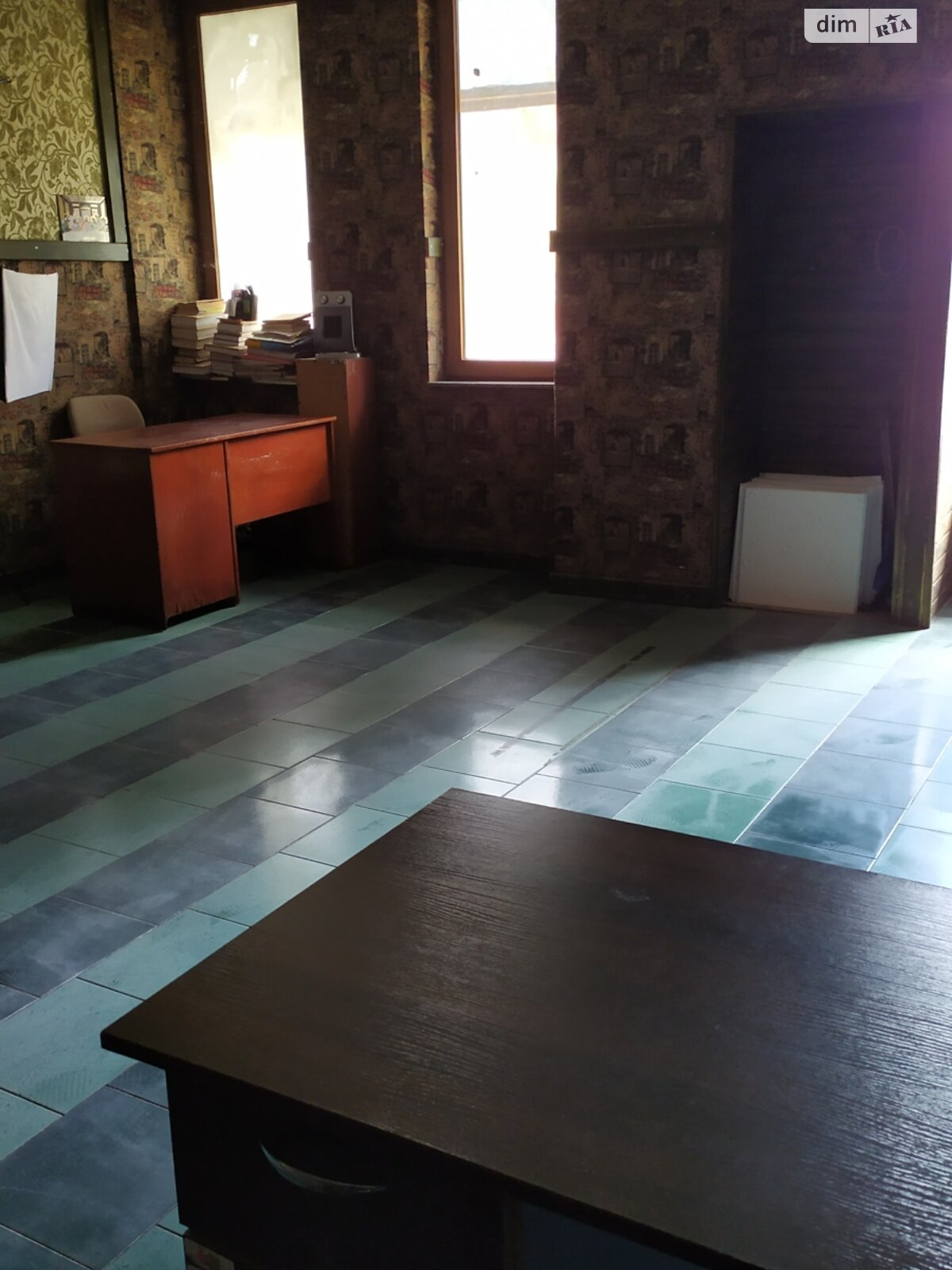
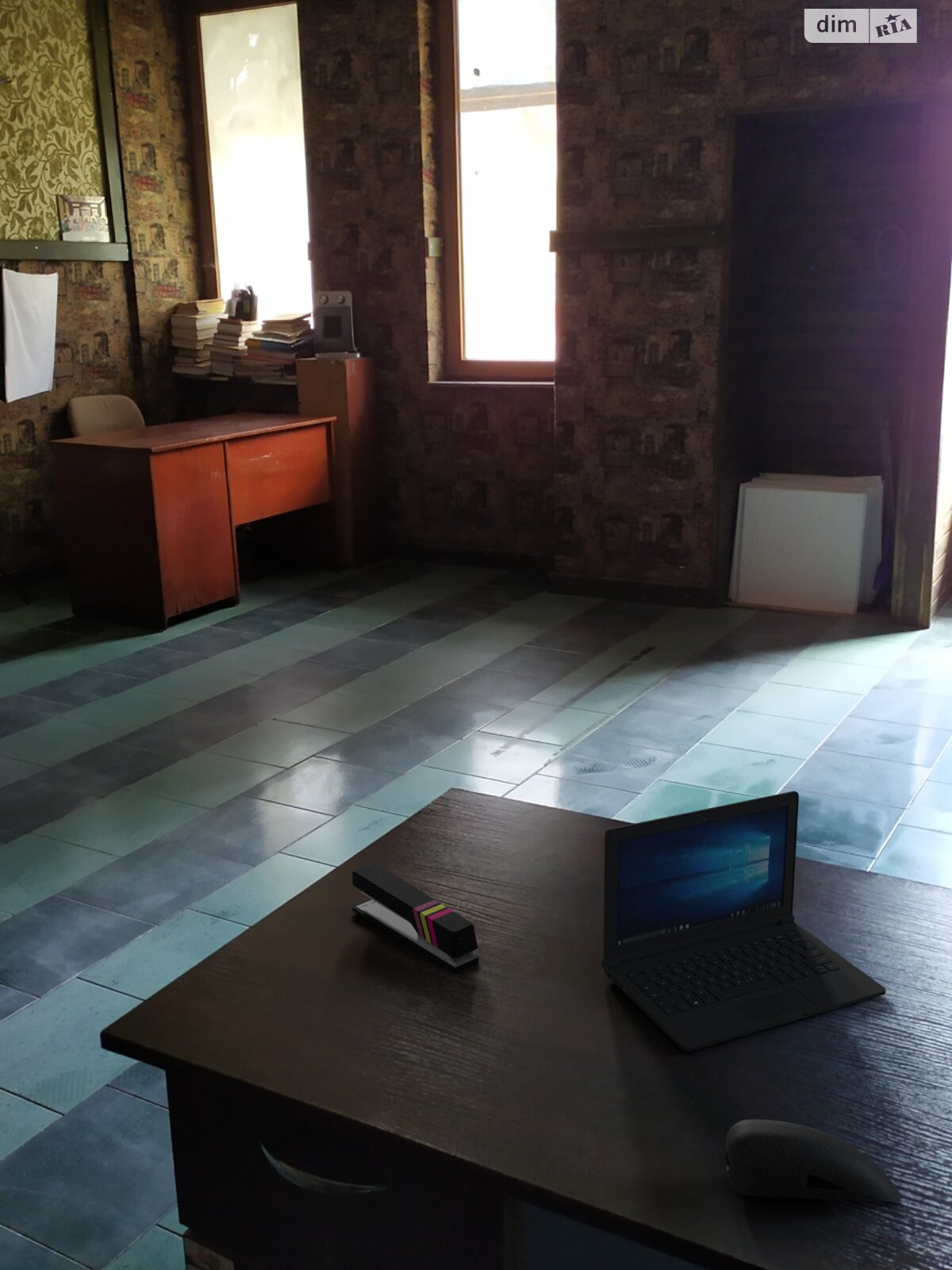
+ laptop (743, 911)
+ computer mouse (813, 1160)
+ stapler (412, 914)
